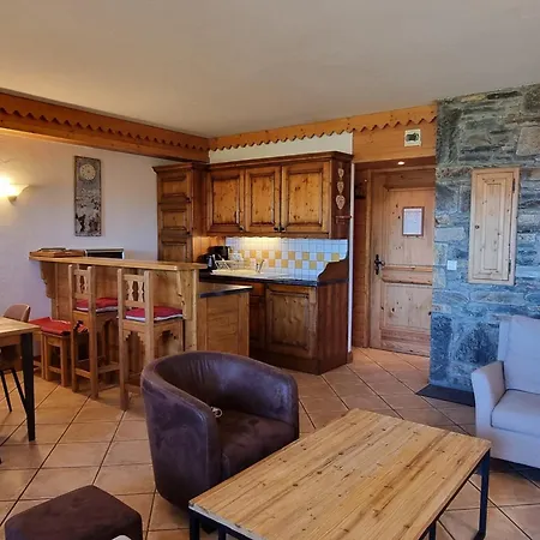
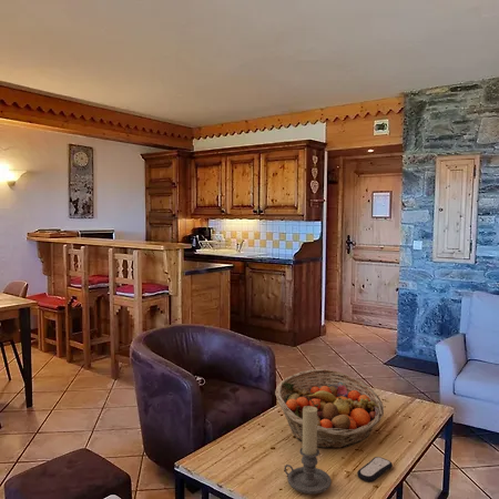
+ candle holder (305, 445)
+ fruit basket (328, 407)
+ remote control (374, 468)
